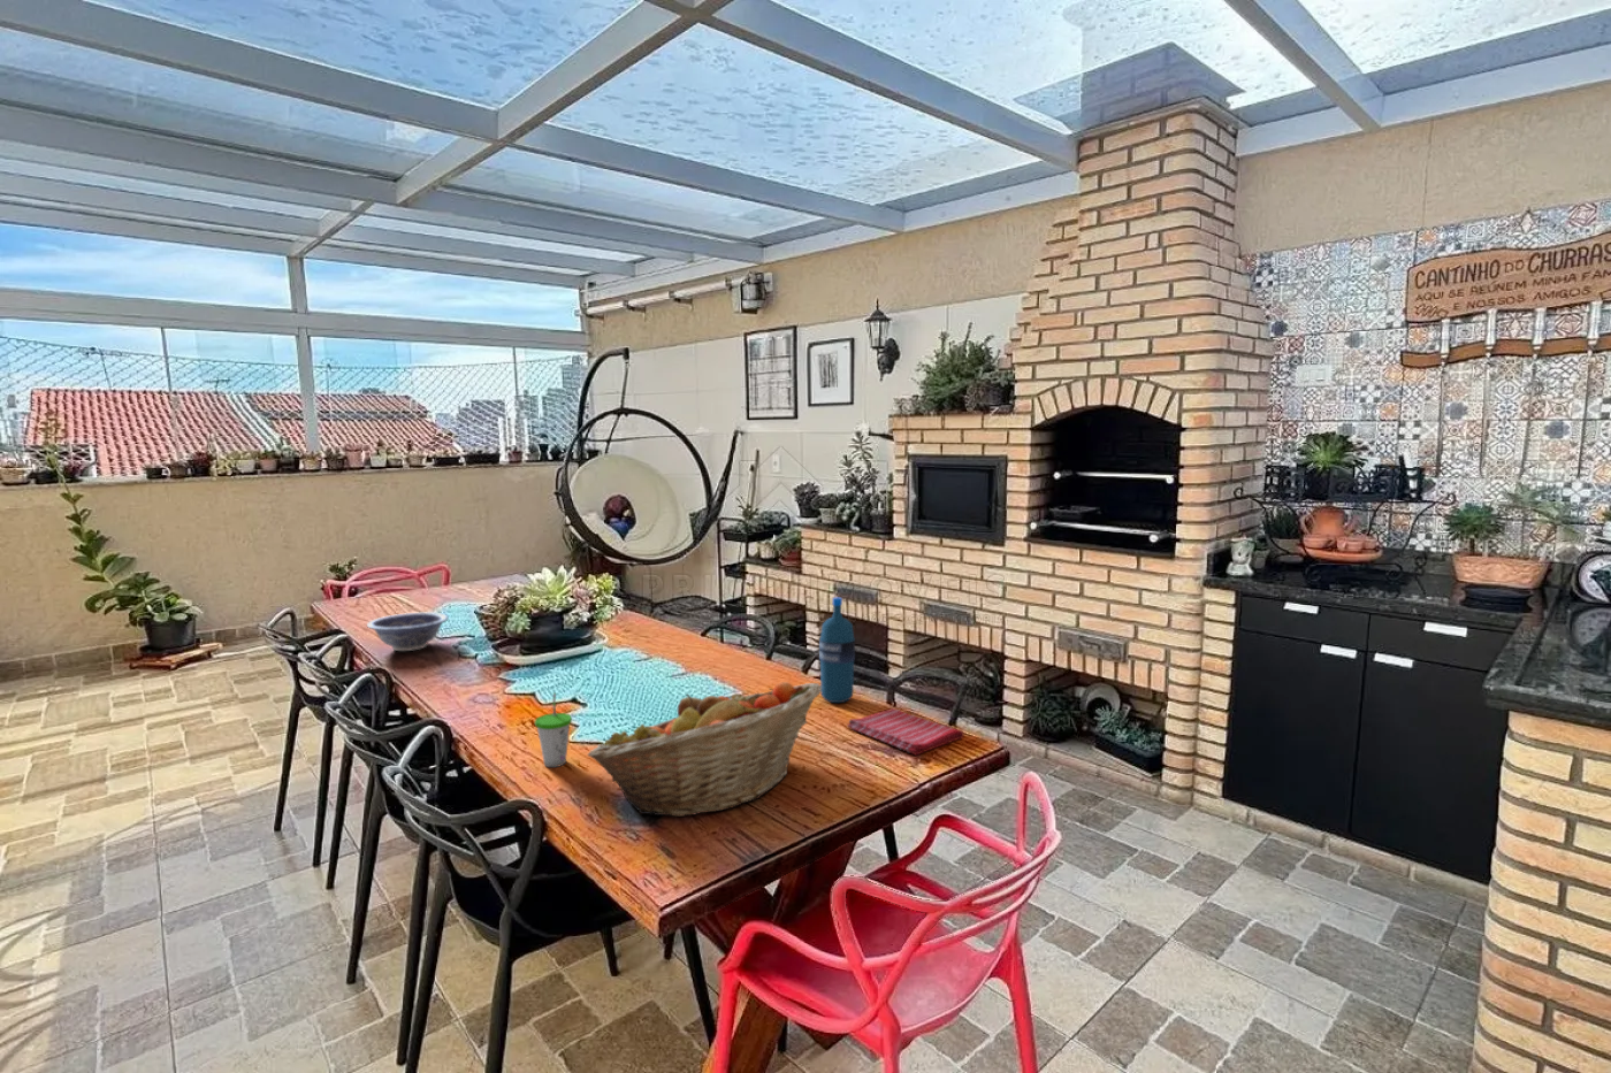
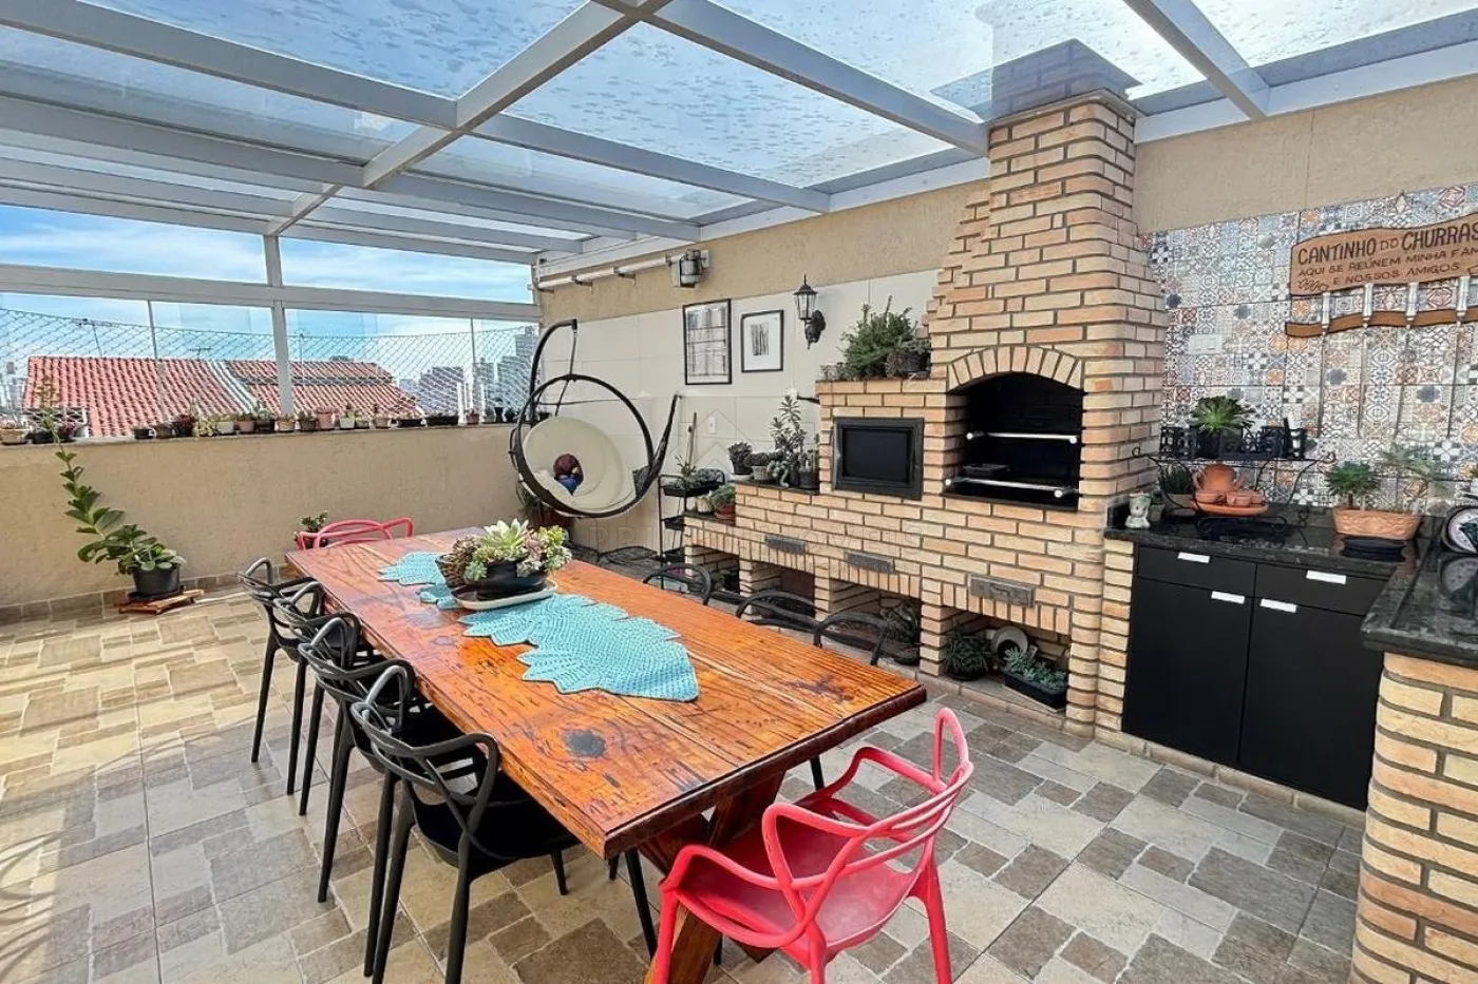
- dish towel (904, 728)
- decorative bowl (408, 634)
- cup (553, 731)
- water bottle (836, 649)
- fruit basket (711, 736)
